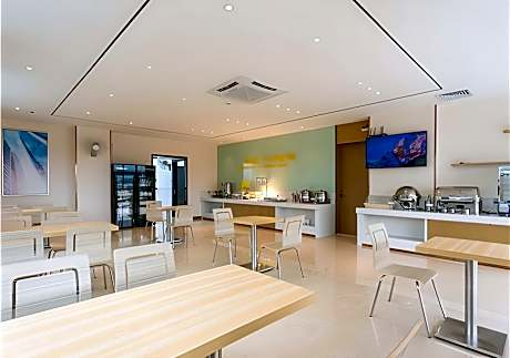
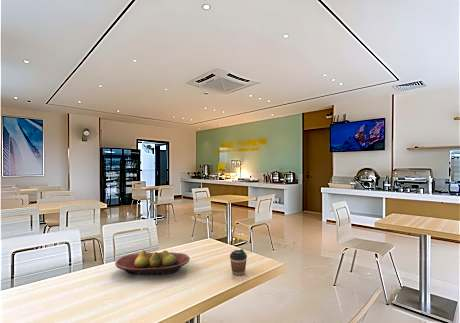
+ fruit bowl (153, 260)
+ coffee cup (238, 261)
